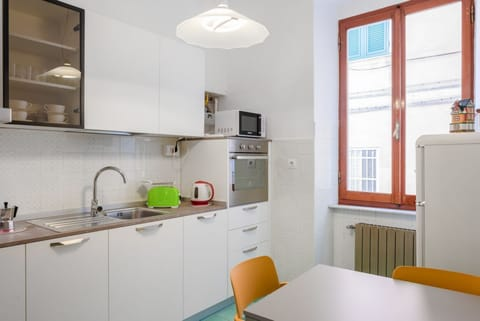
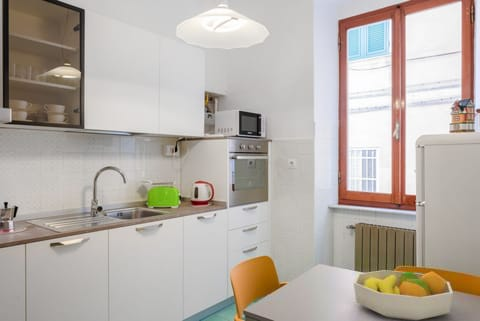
+ fruit bowl (401, 289)
